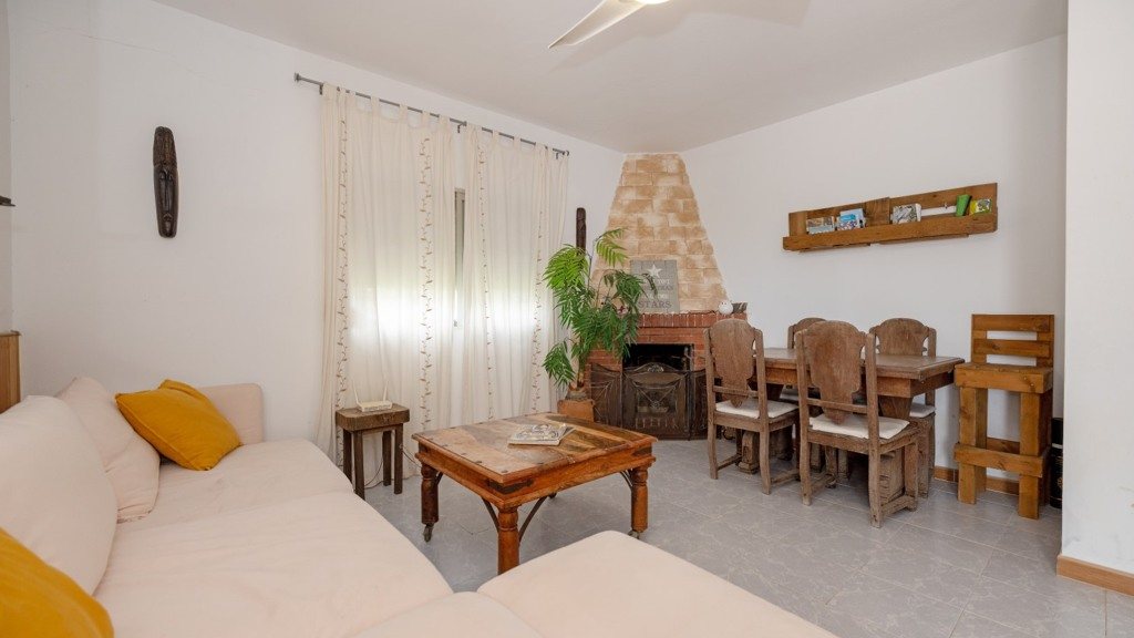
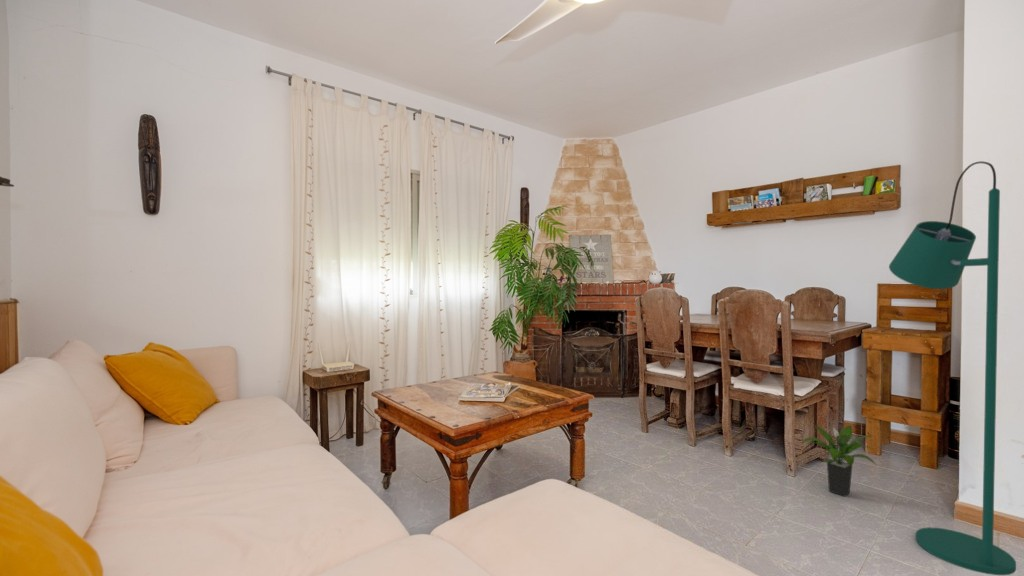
+ potted plant (838, 459)
+ floor lamp (986, 355)
